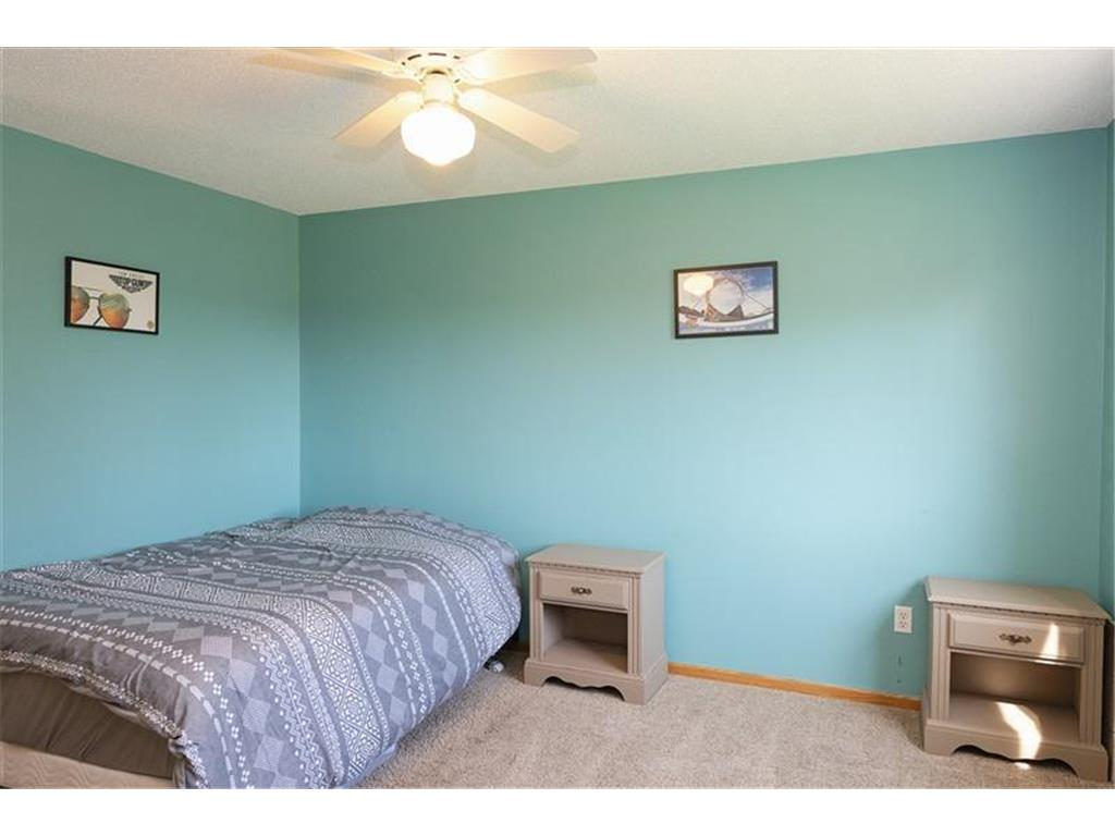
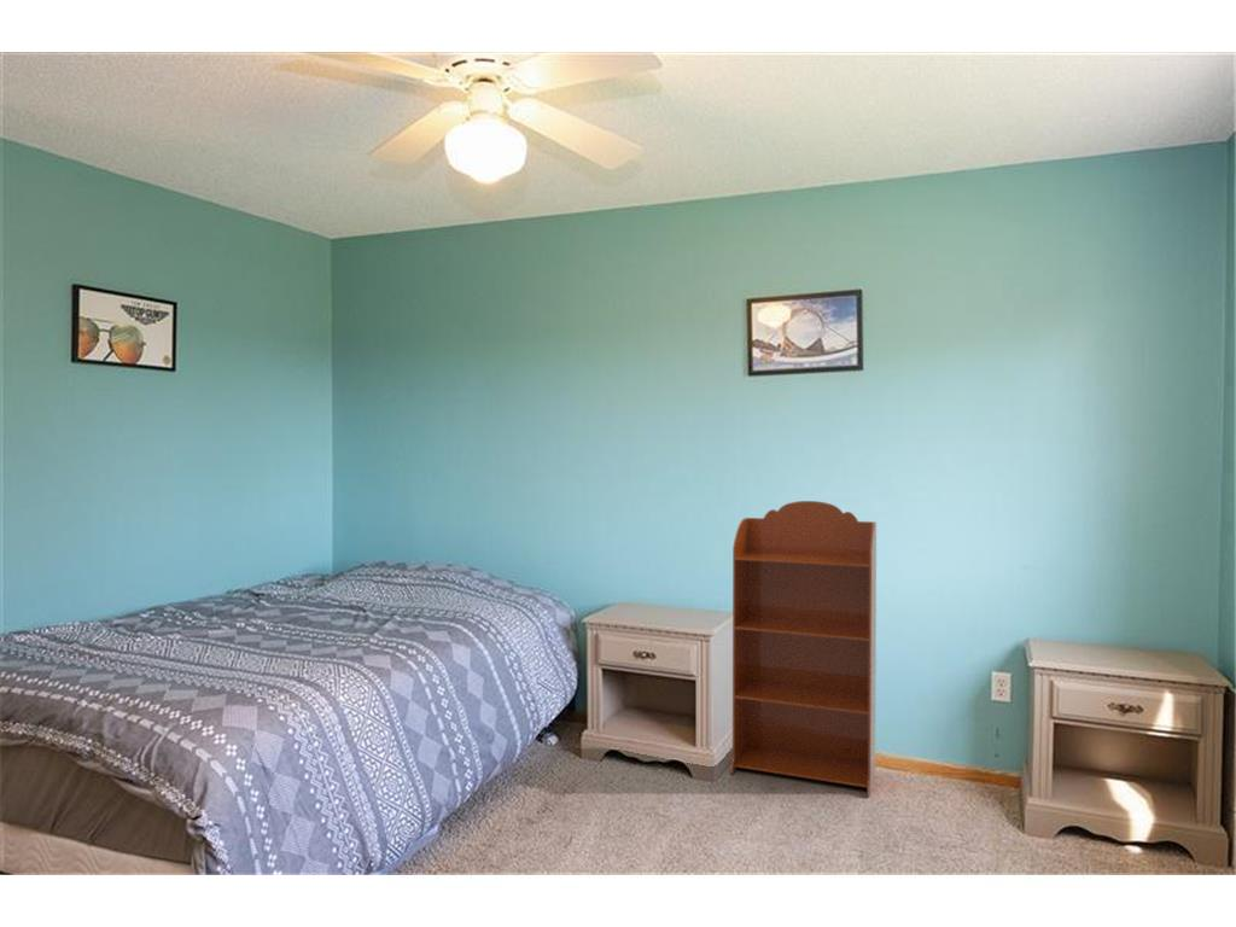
+ bookcase (804, 636)
